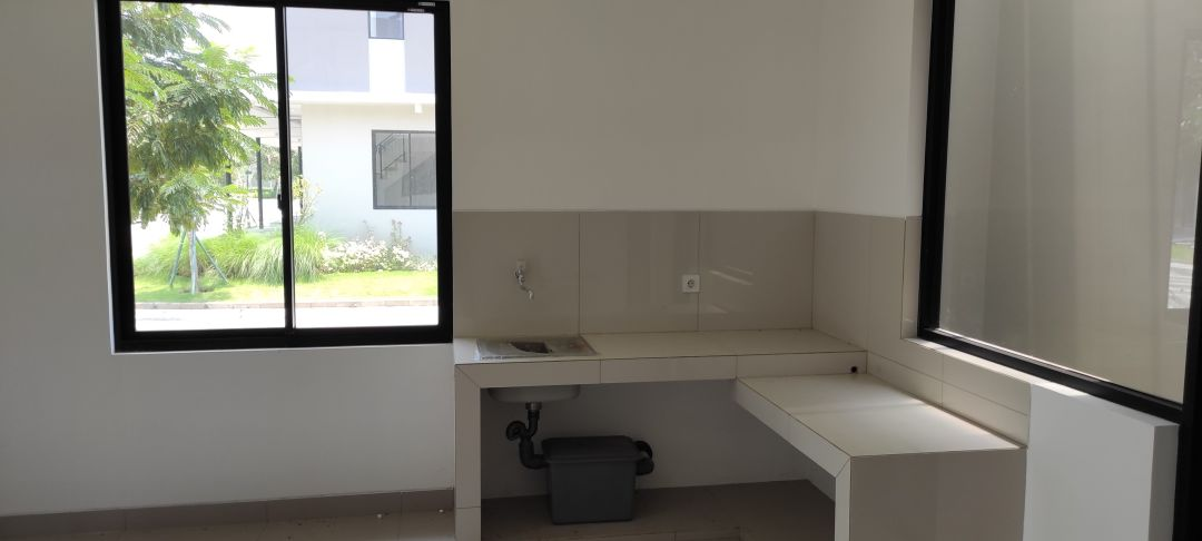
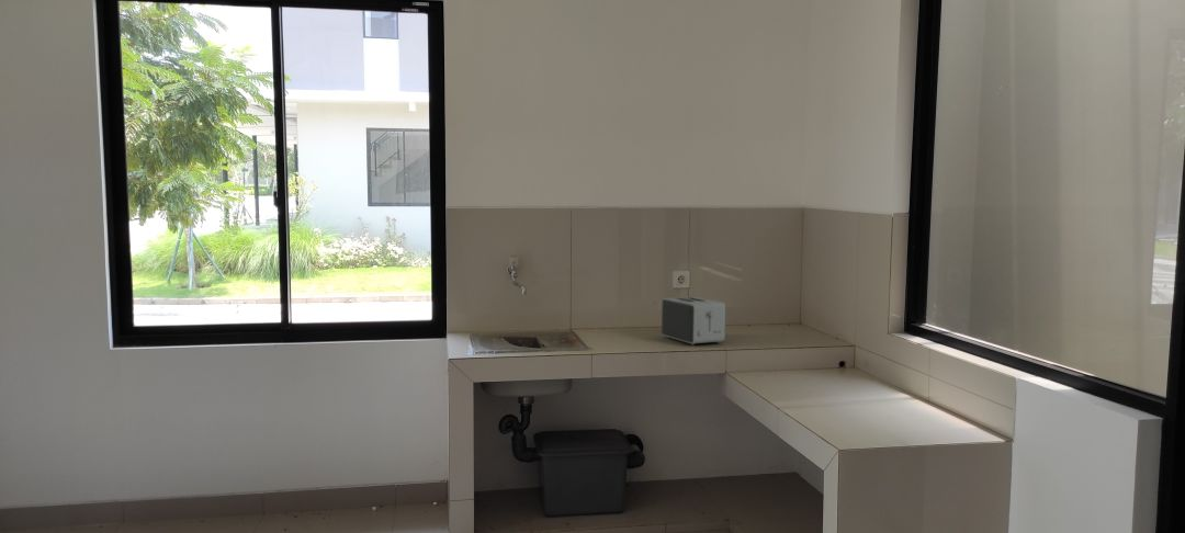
+ toaster (693, 320)
